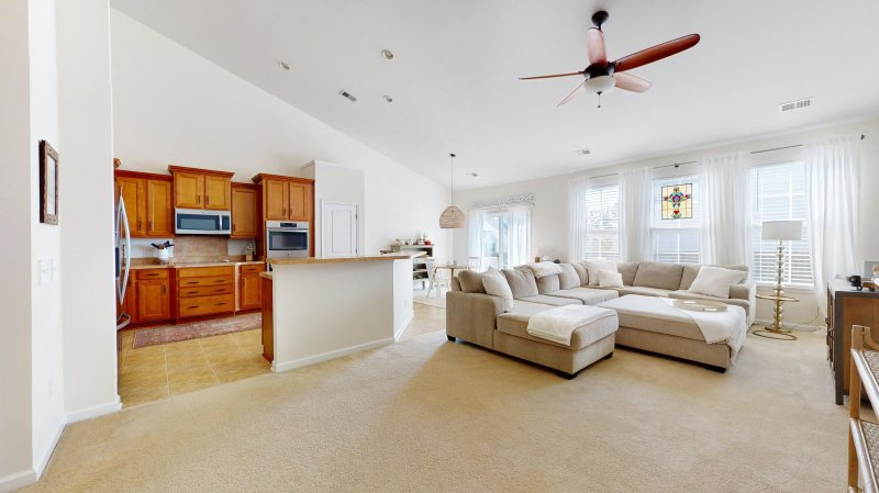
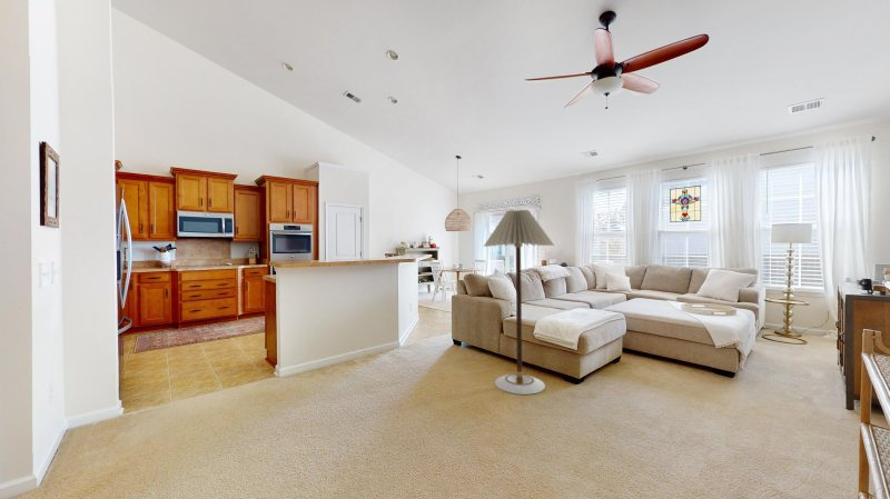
+ floor lamp (518, 297)
